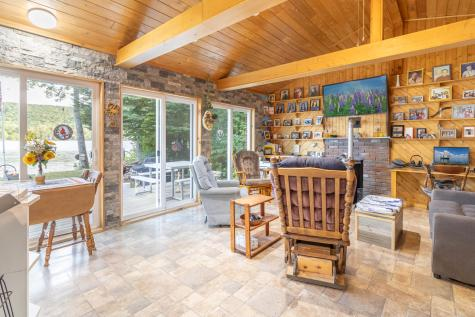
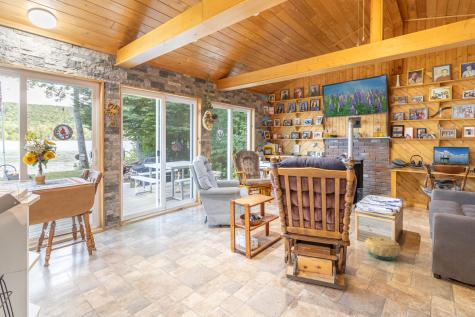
+ basket (381, 247)
